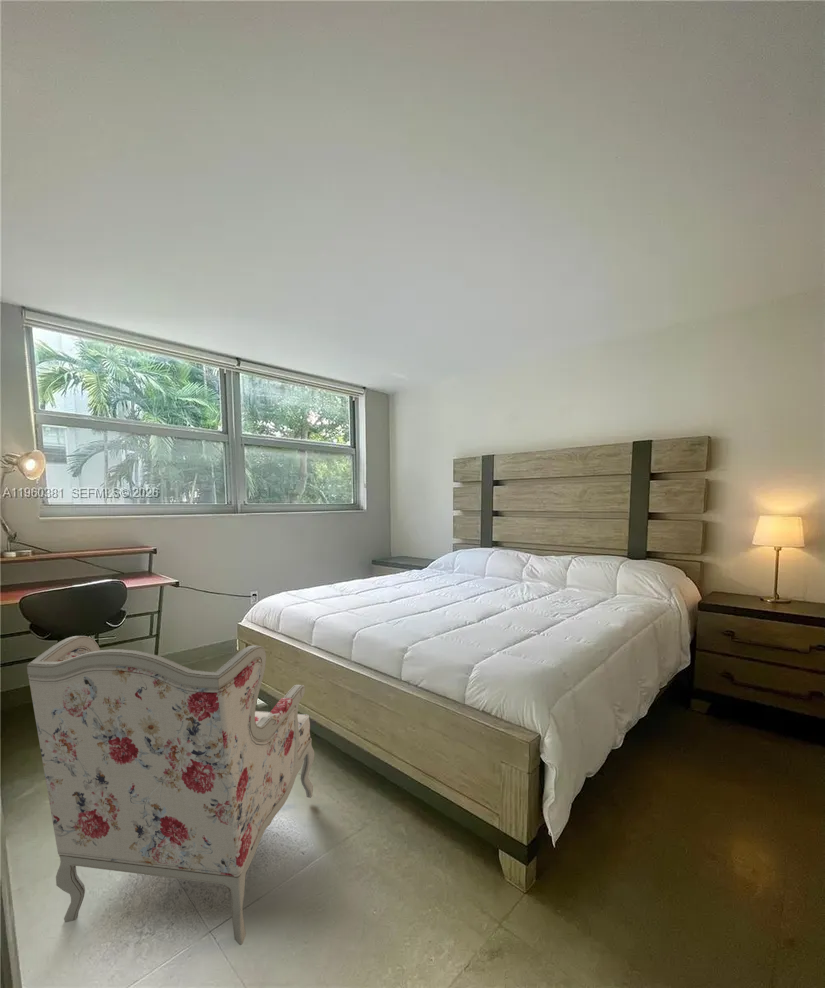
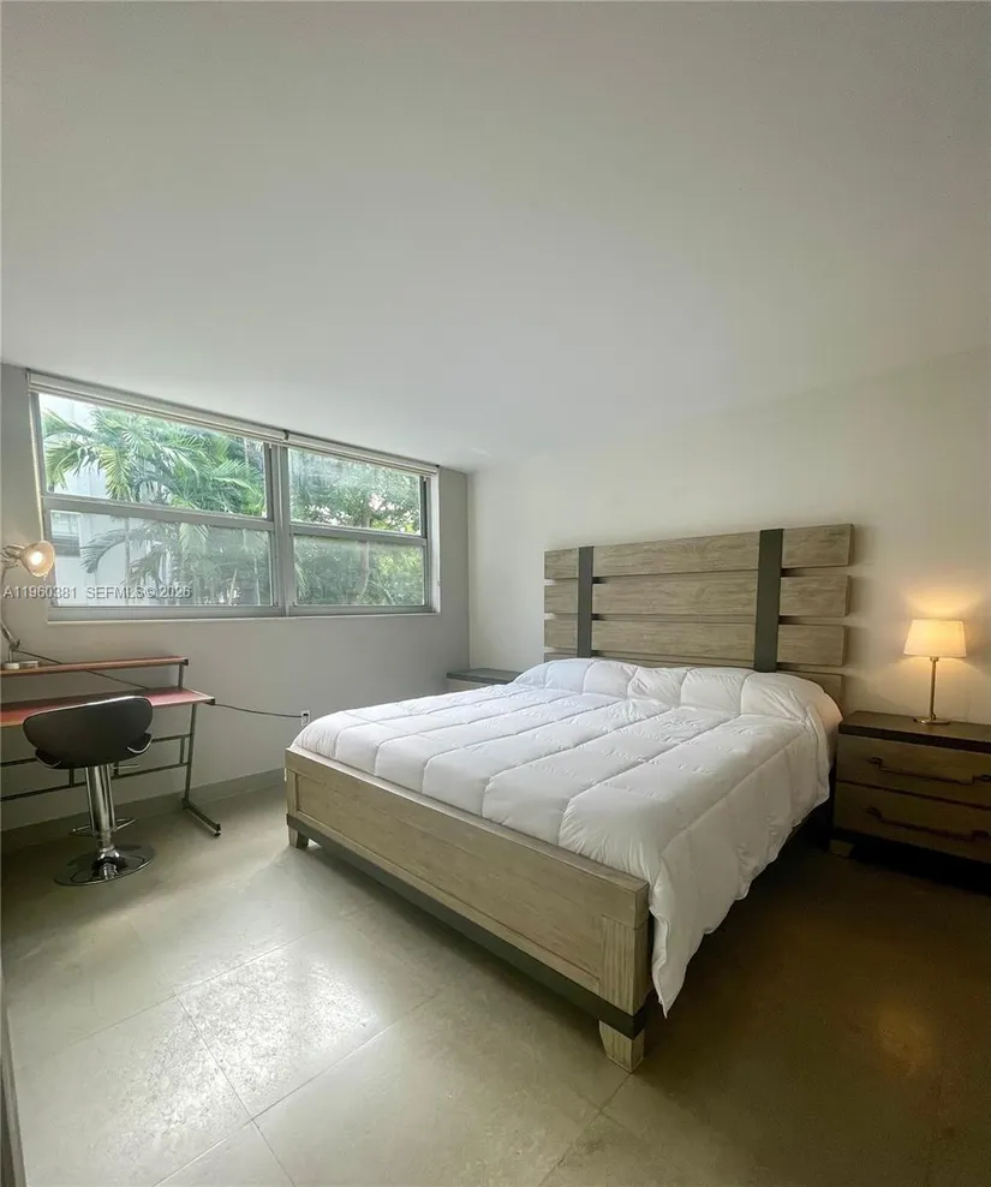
- armchair (200, 735)
